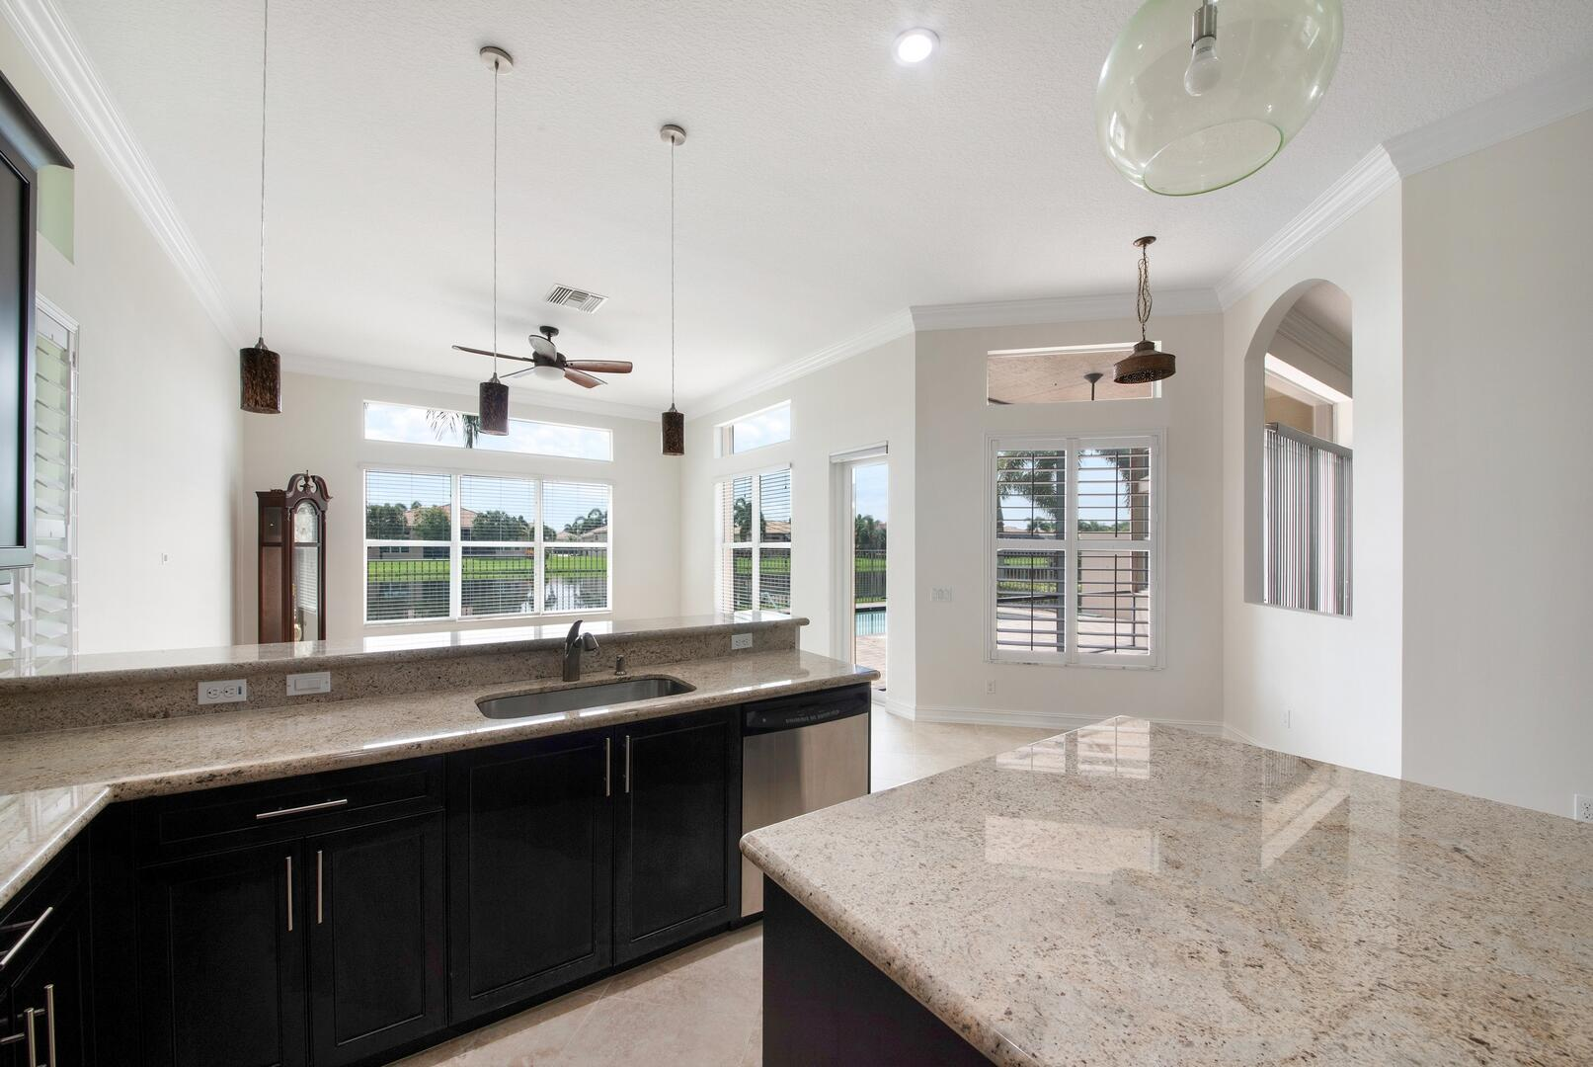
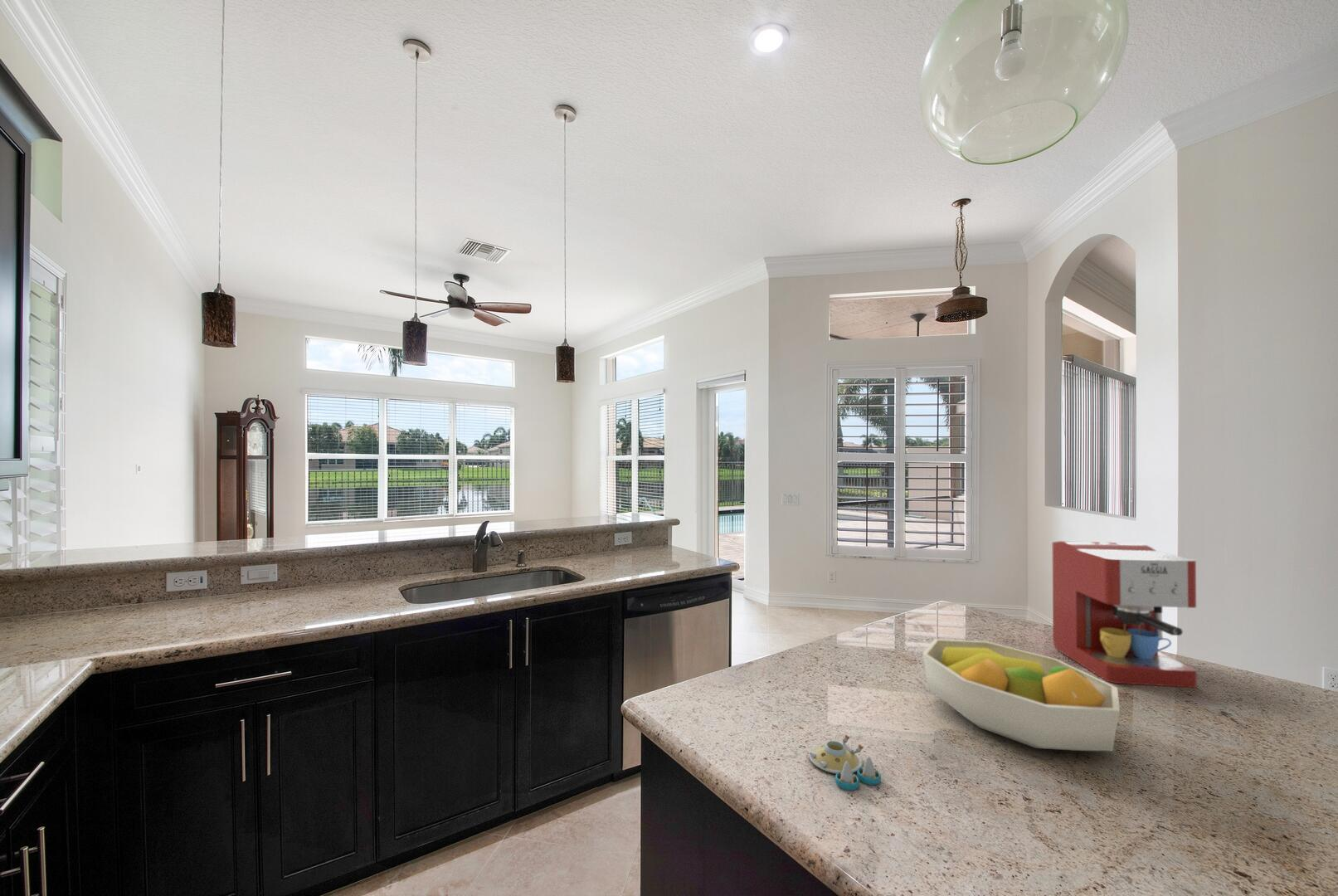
+ coffee maker (1117, 606)
+ salt and pepper shaker set (842, 754)
+ fruit bowl (1012, 682)
